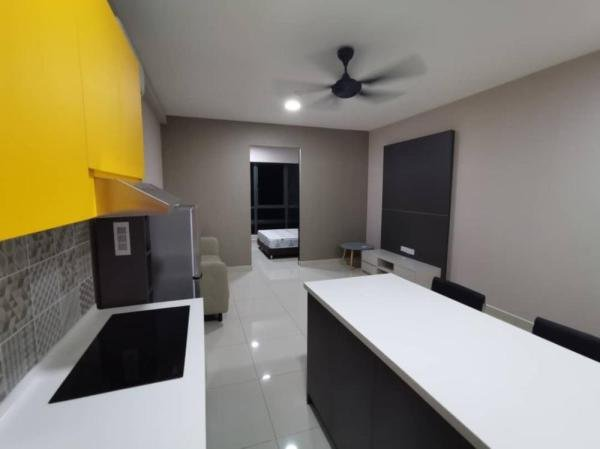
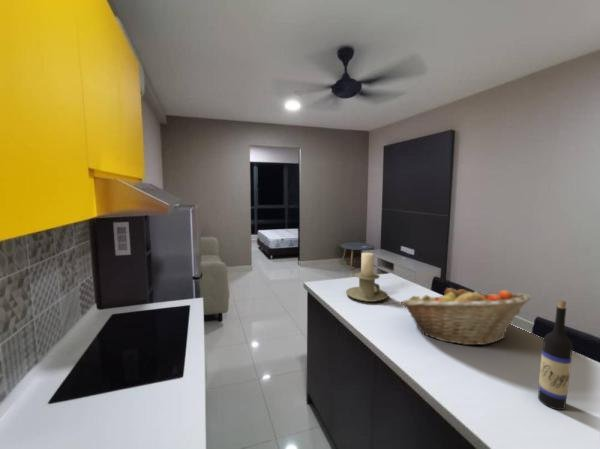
+ fruit basket (462, 308)
+ candle holder (367, 274)
+ wine bottle (556, 353)
